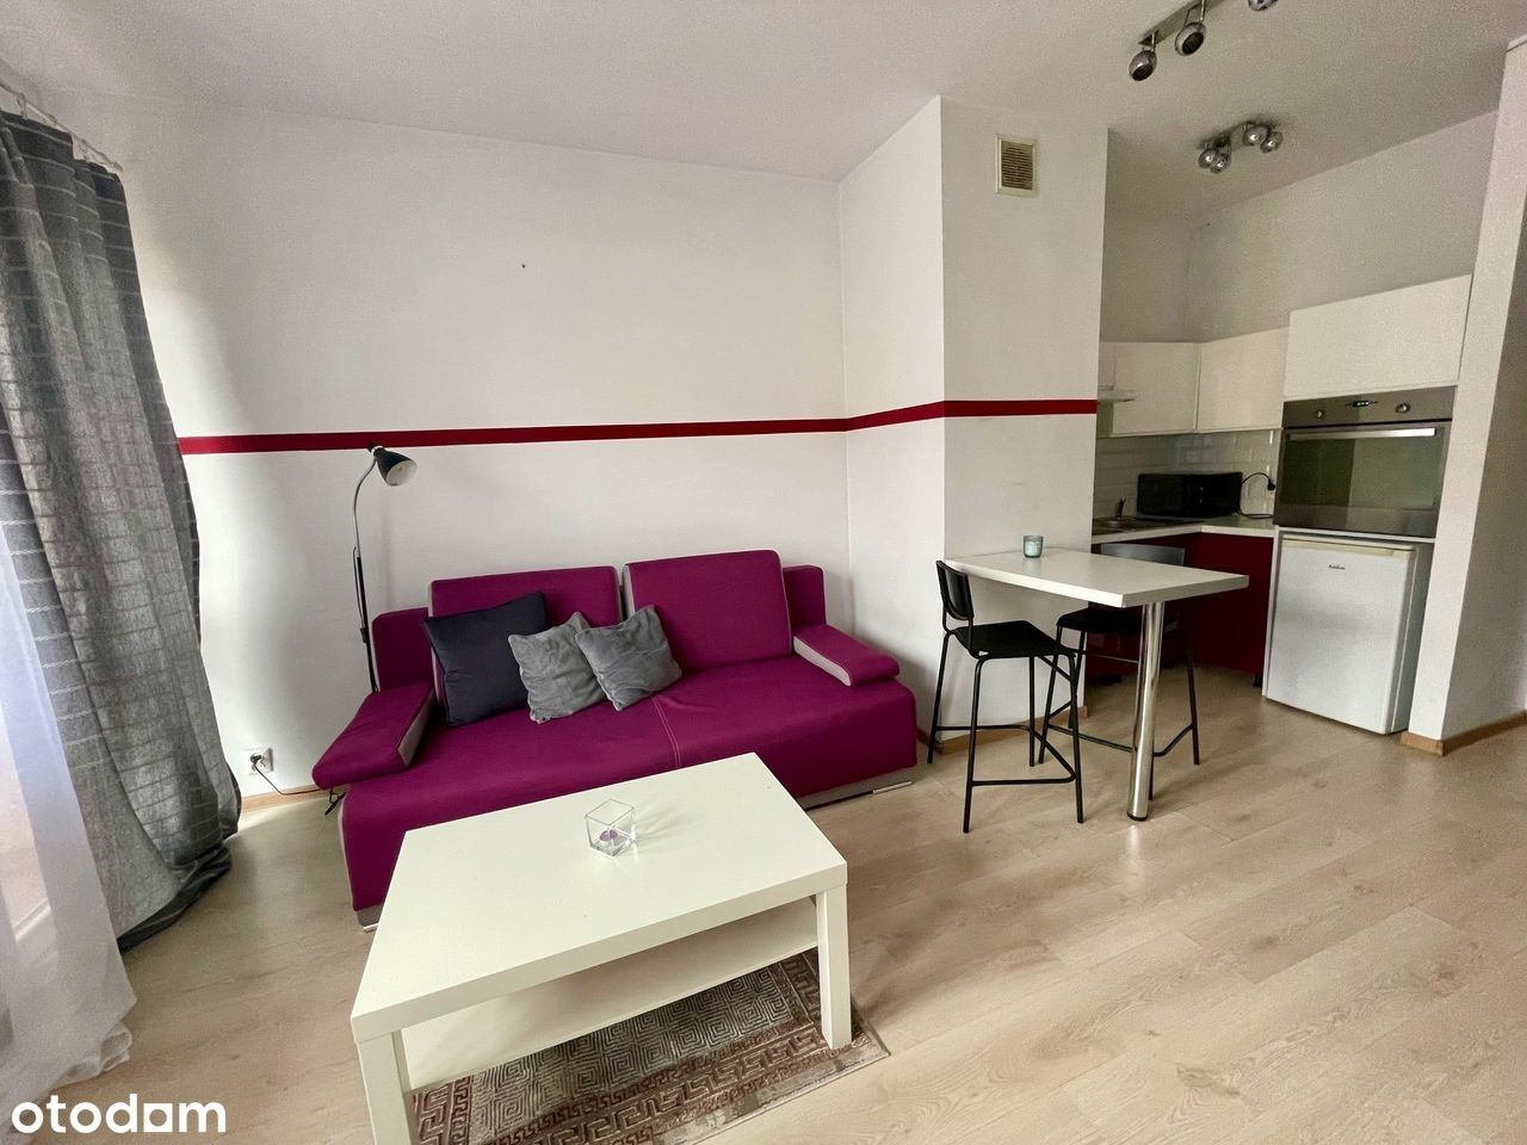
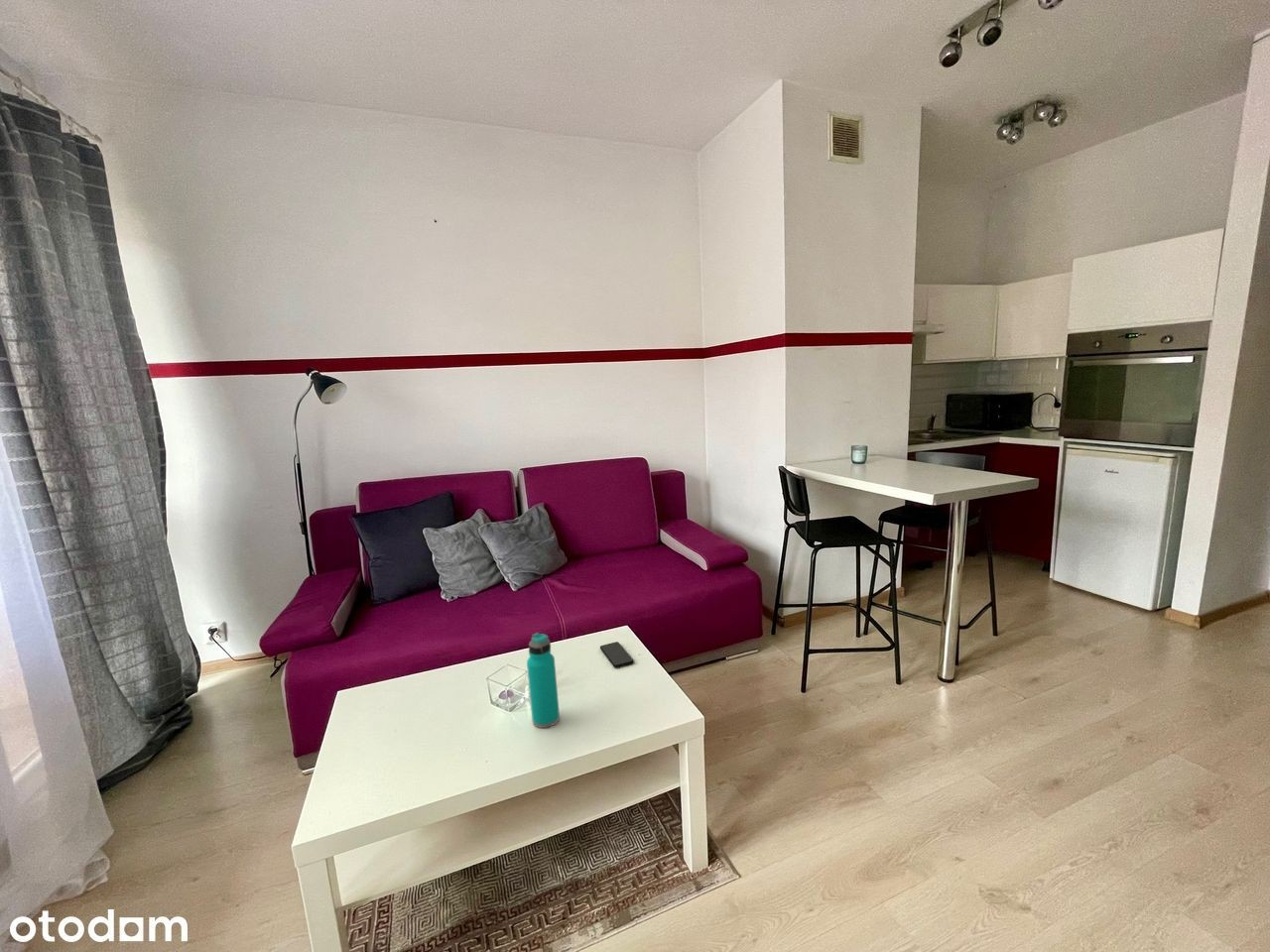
+ smartphone (616, 654)
+ water bottle (542, 677)
